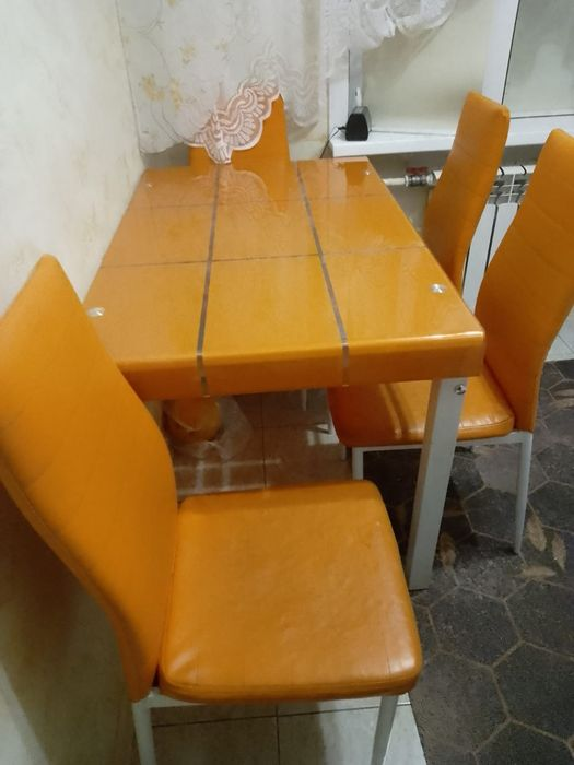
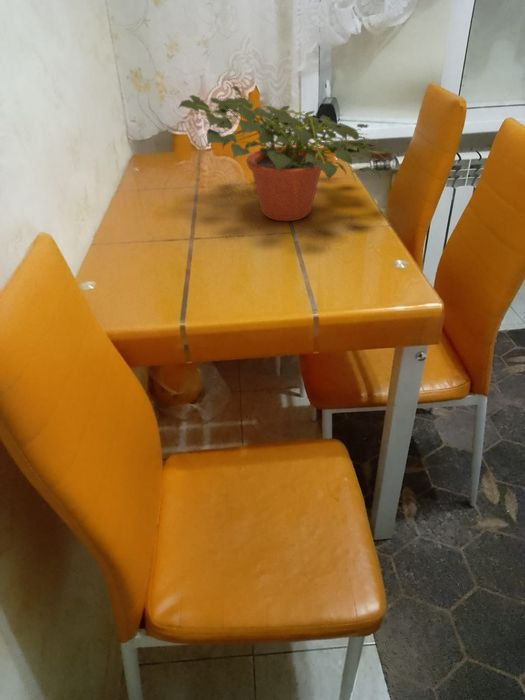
+ potted plant (293, 153)
